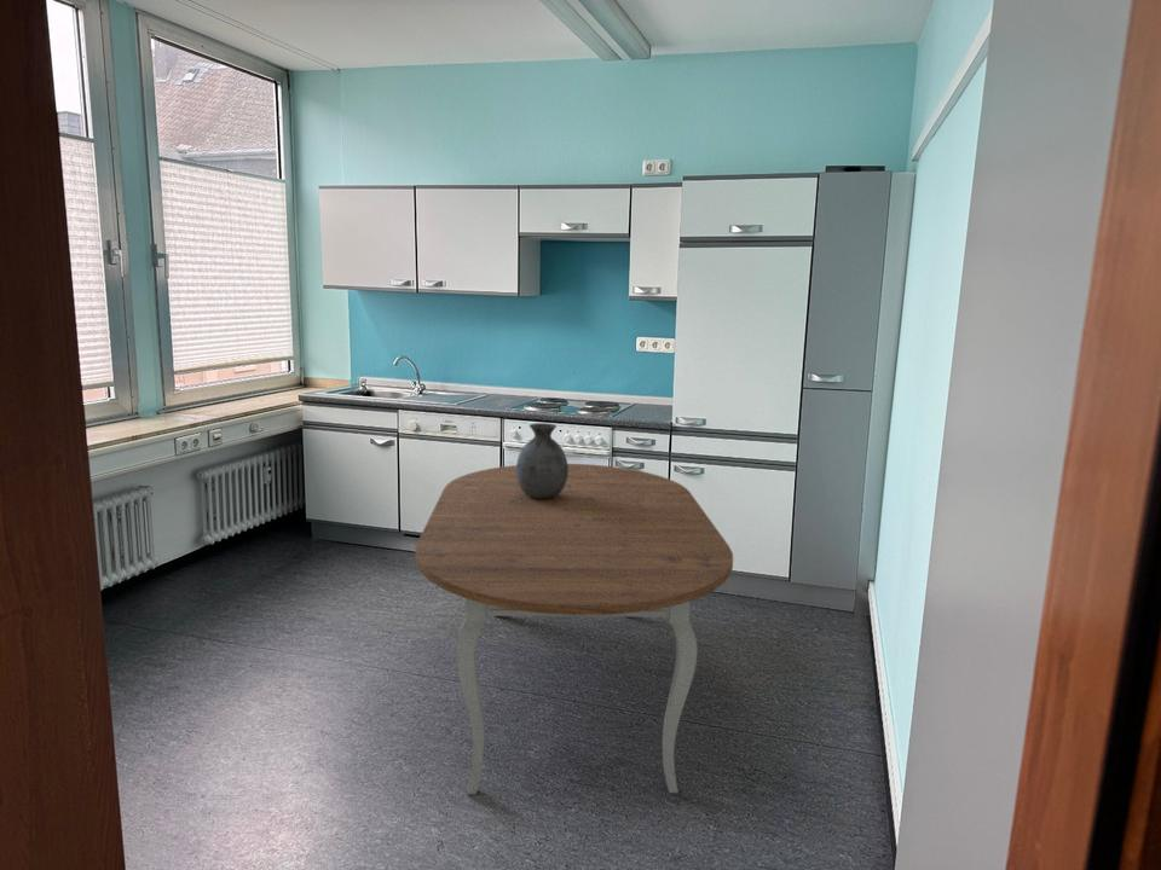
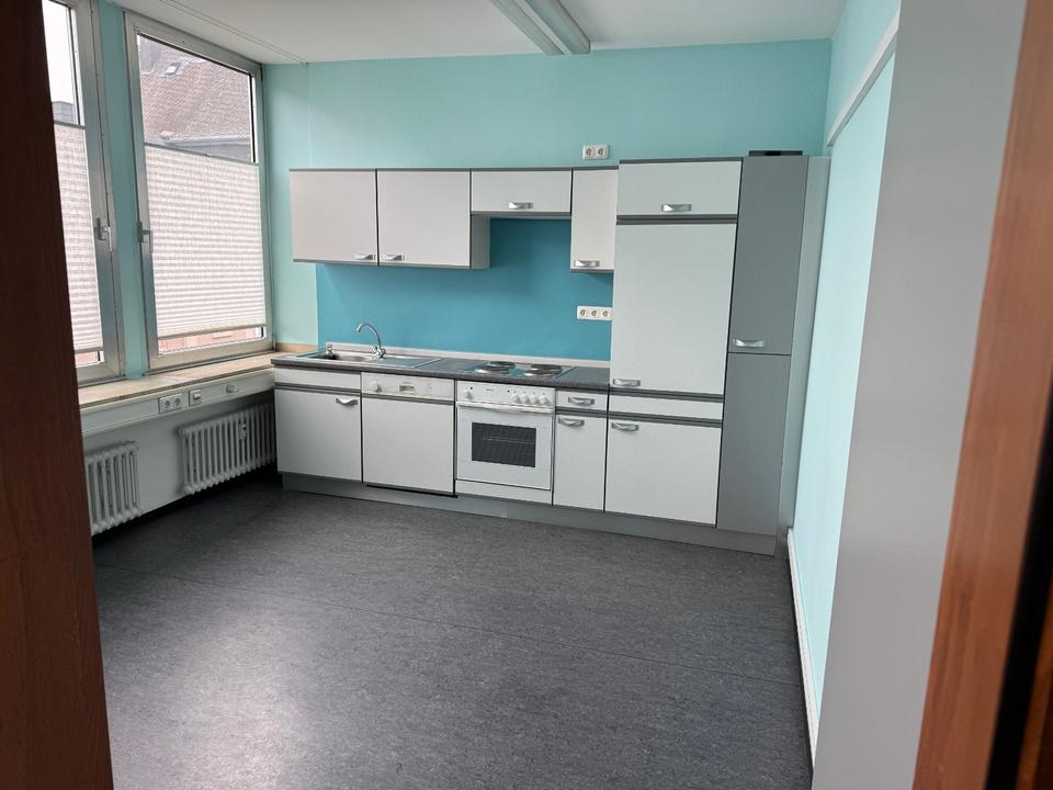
- dining table (568, 601)
- vase (542, 460)
